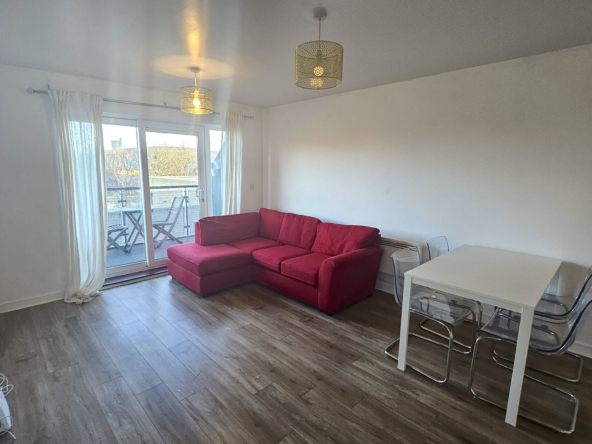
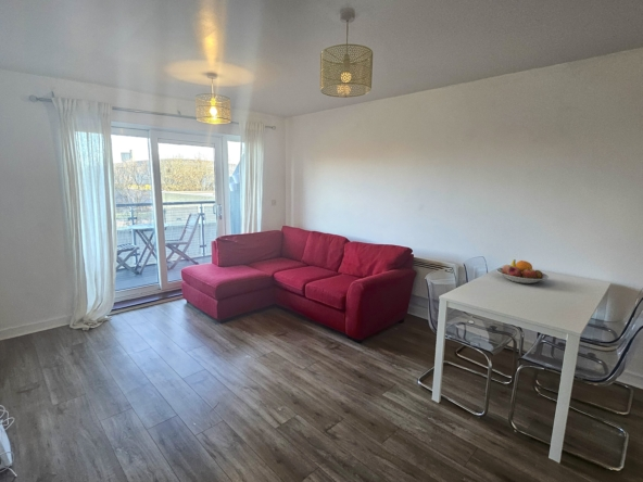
+ fruit bowl (521, 270)
